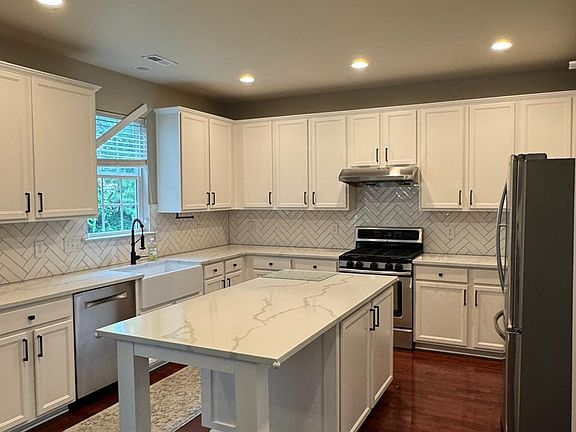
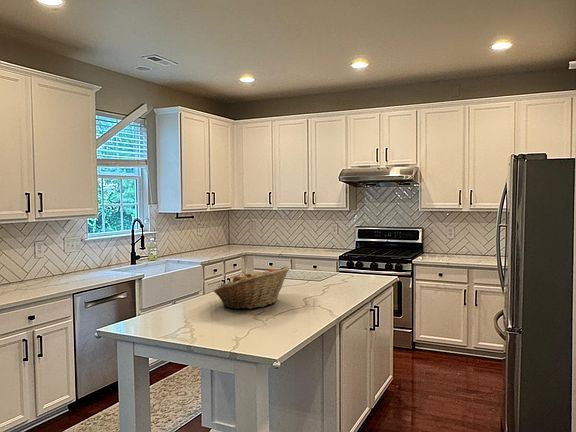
+ fruit basket (253, 285)
